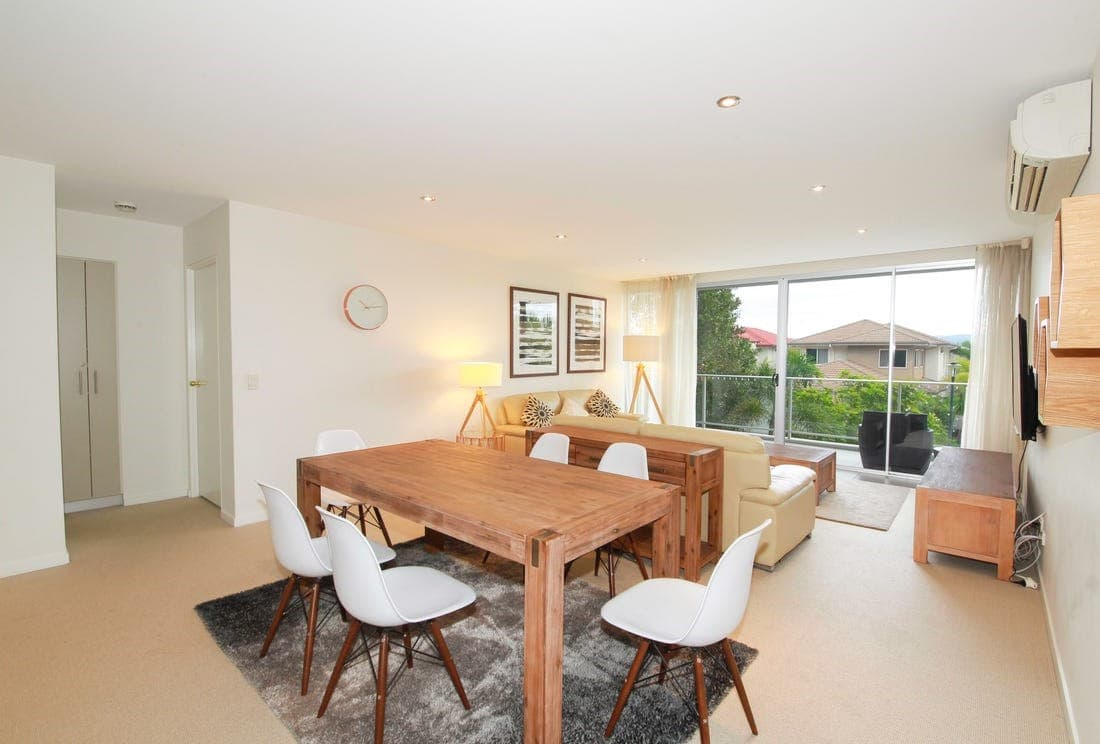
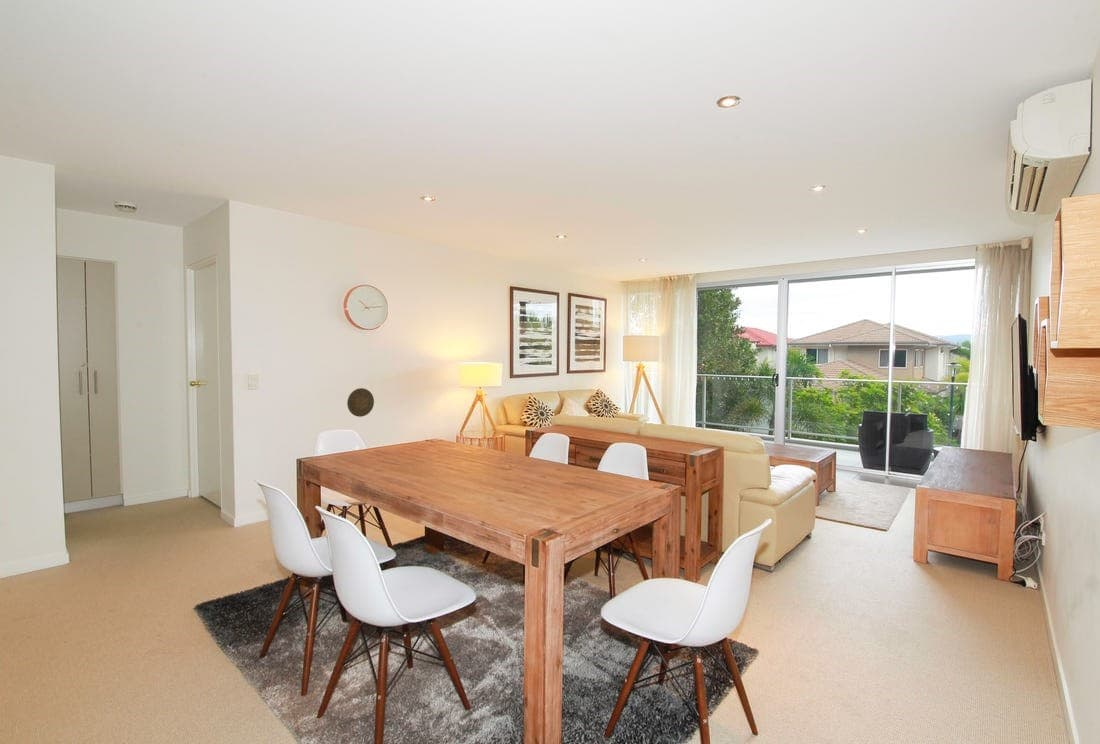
+ decorative plate (361, 402)
